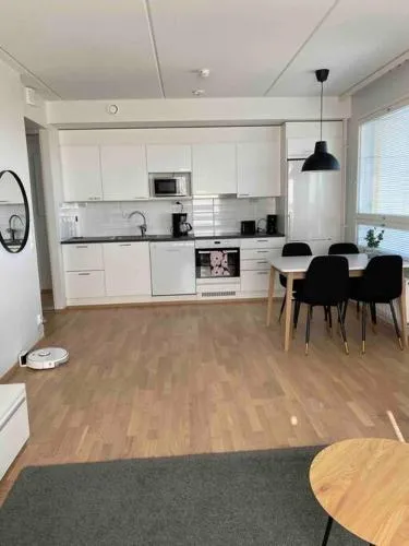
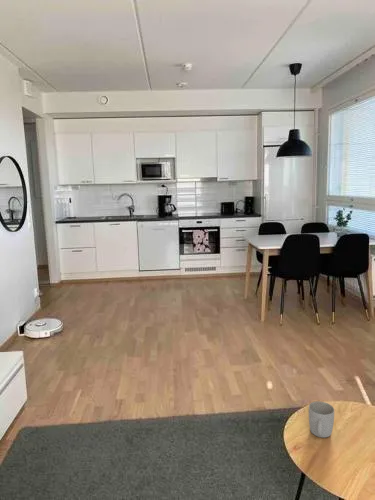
+ mug (320, 422)
